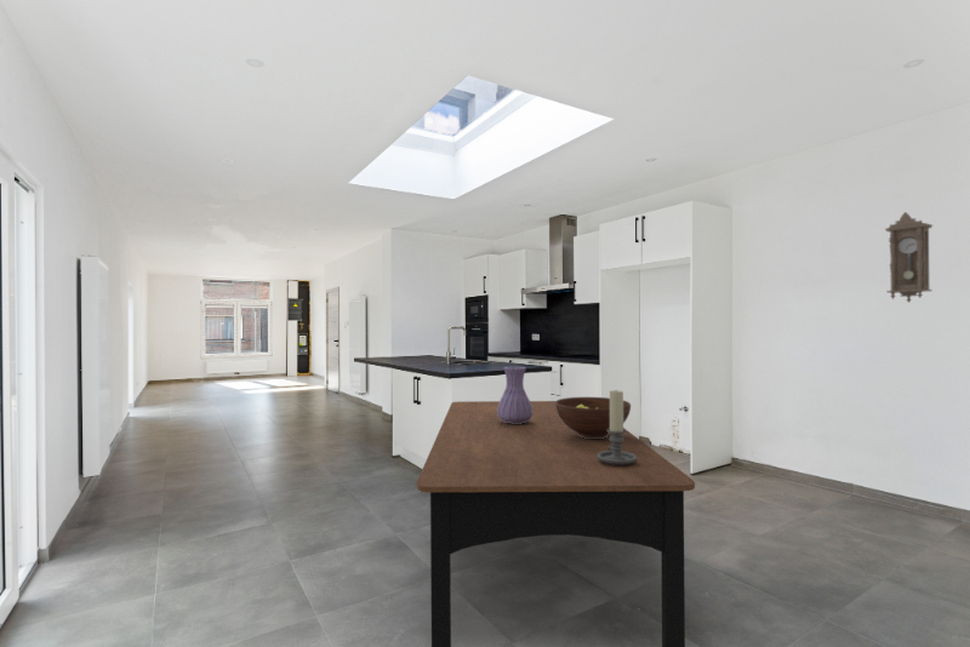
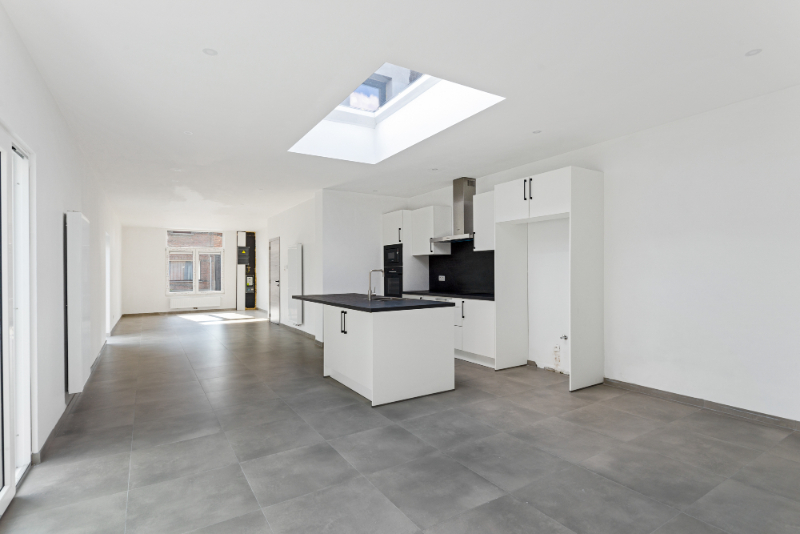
- candle holder (615, 424)
- pendulum clock (908, 257)
- dining table (532, 499)
- vase (514, 394)
- fruit bowl (592, 418)
